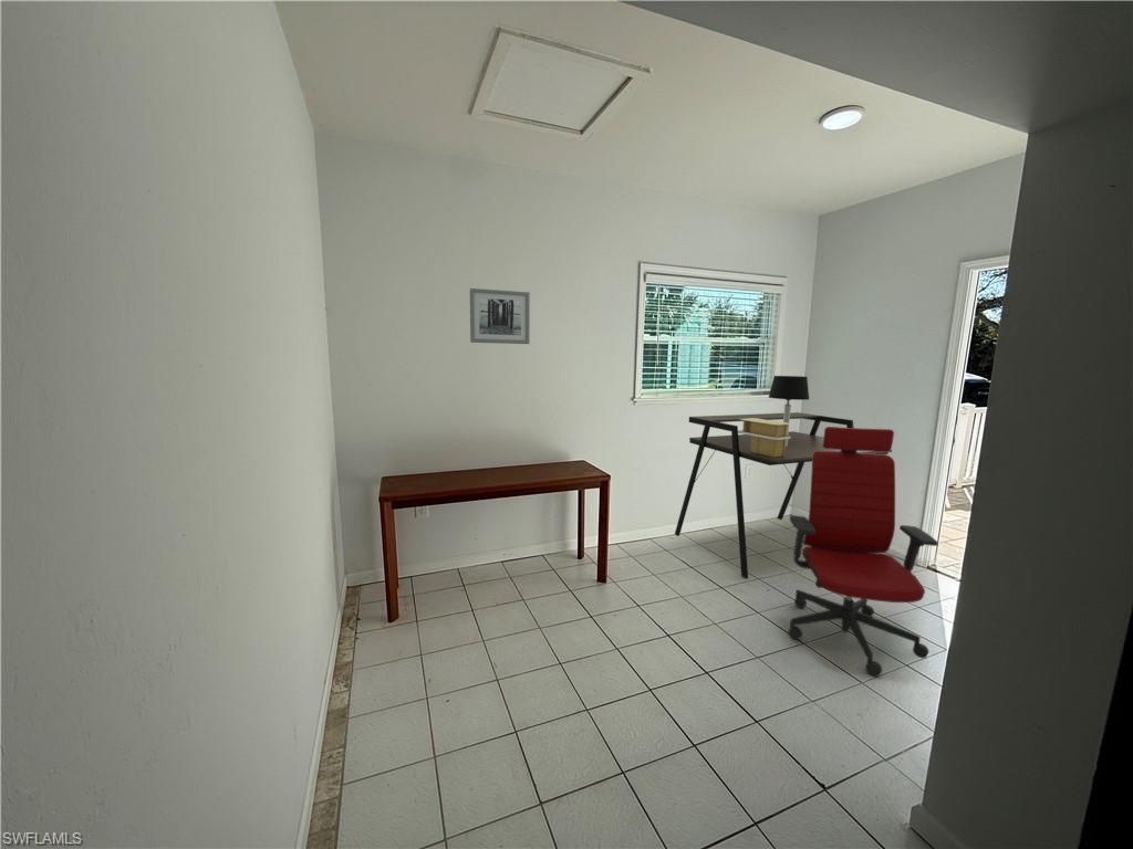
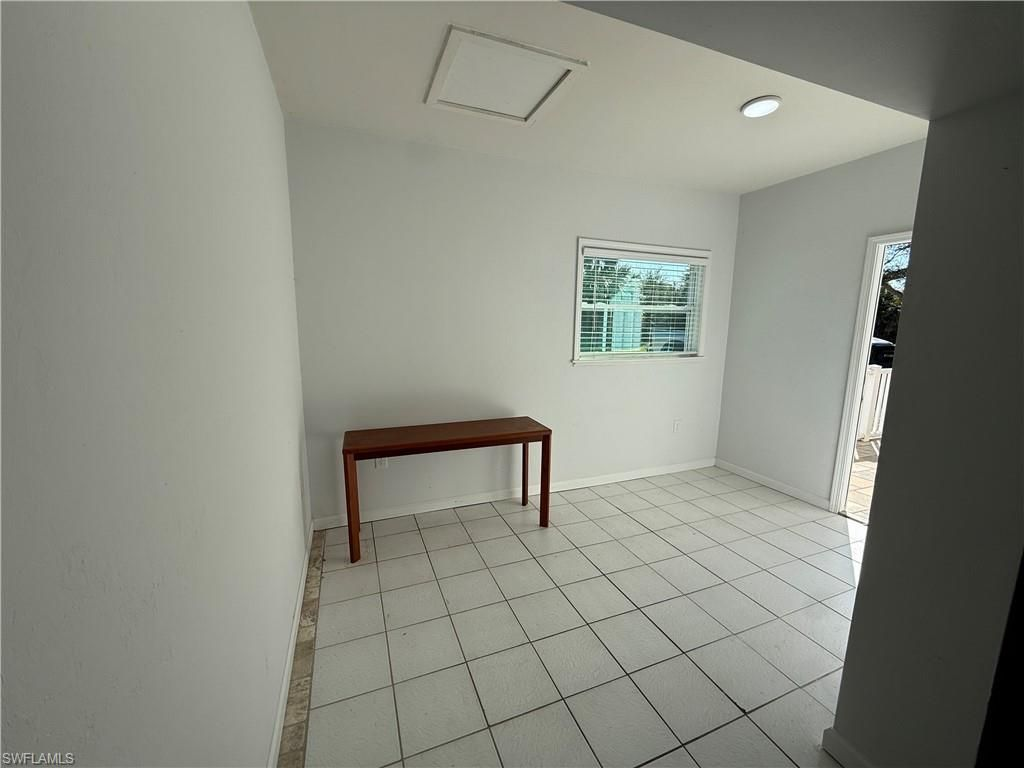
- desk (788, 489)
- office chair (862, 538)
- table lamp (787, 410)
- wall art (500, 316)
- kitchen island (763, 437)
